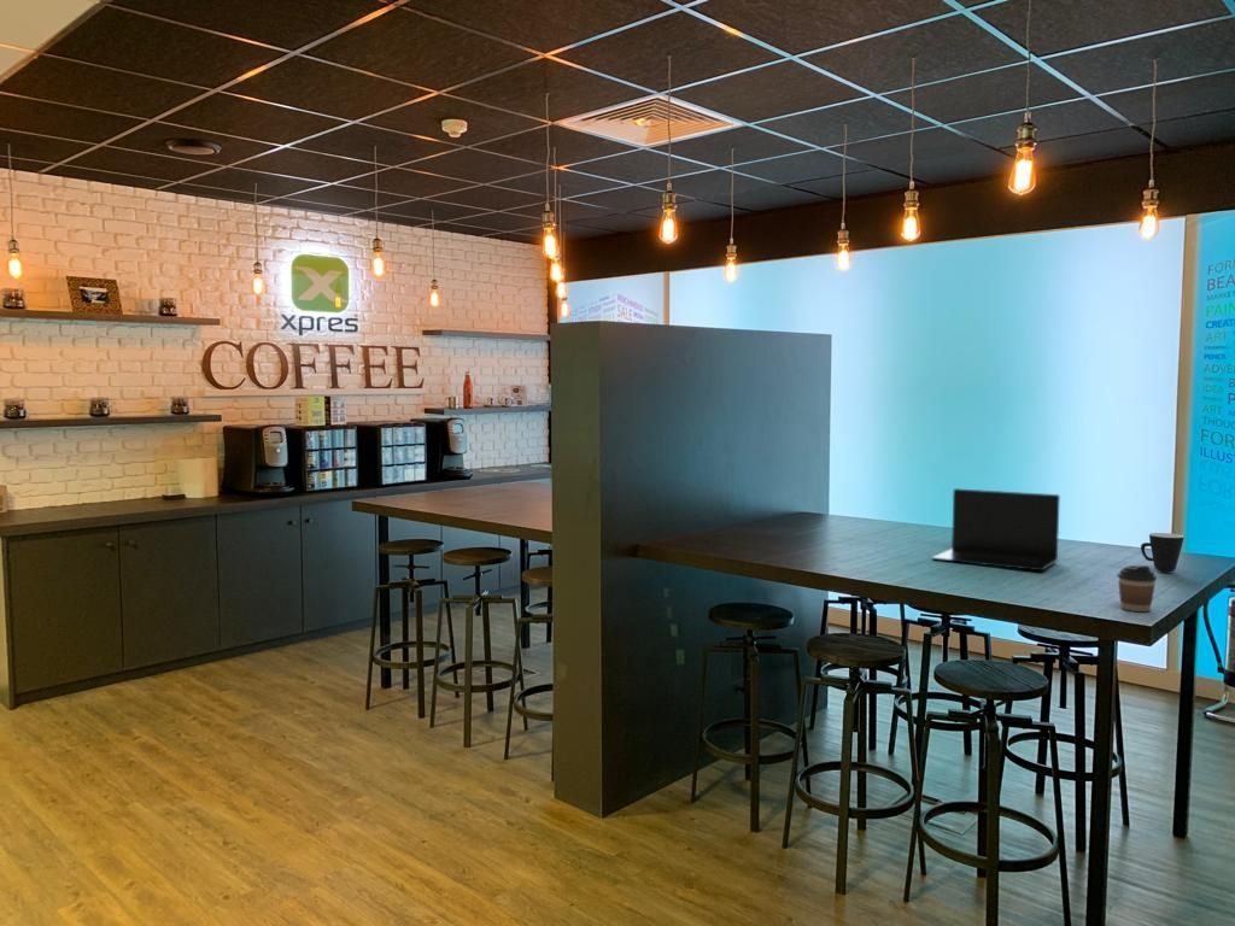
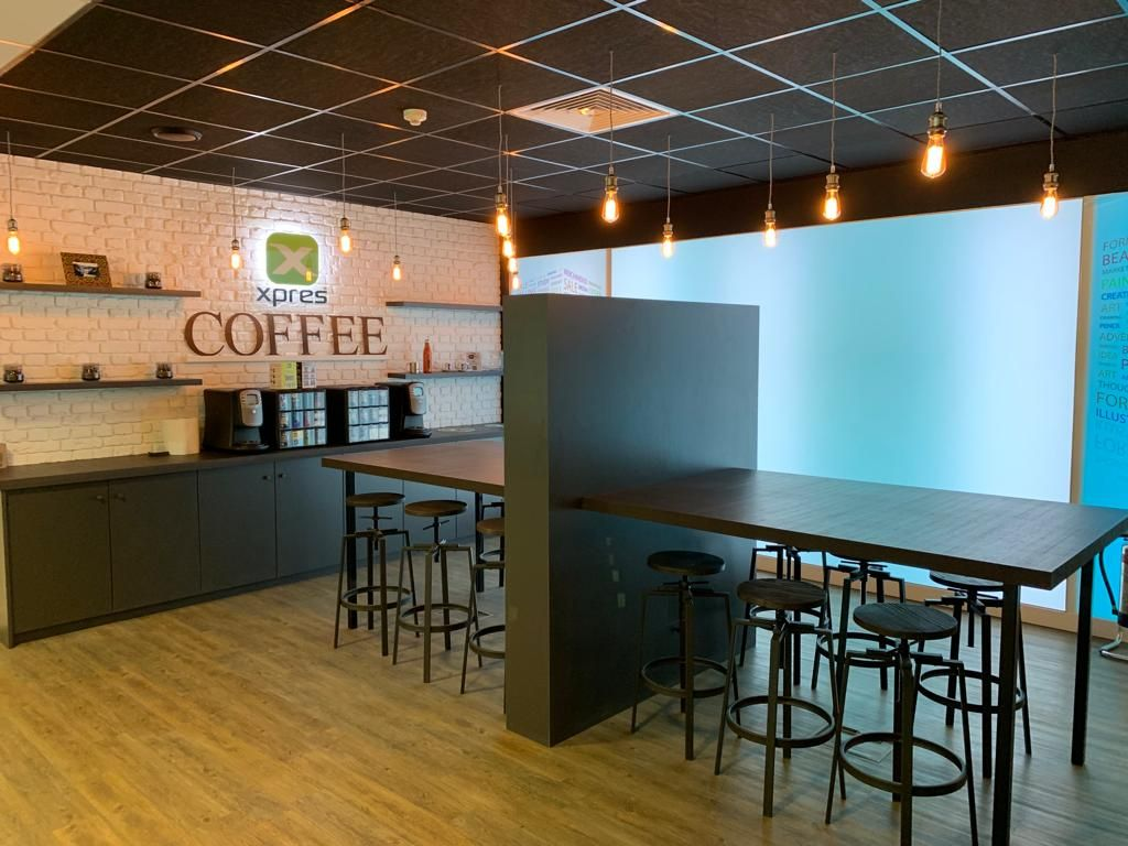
- coffee cup (1136, 586)
- laptop (995, 527)
- mug (1161, 552)
